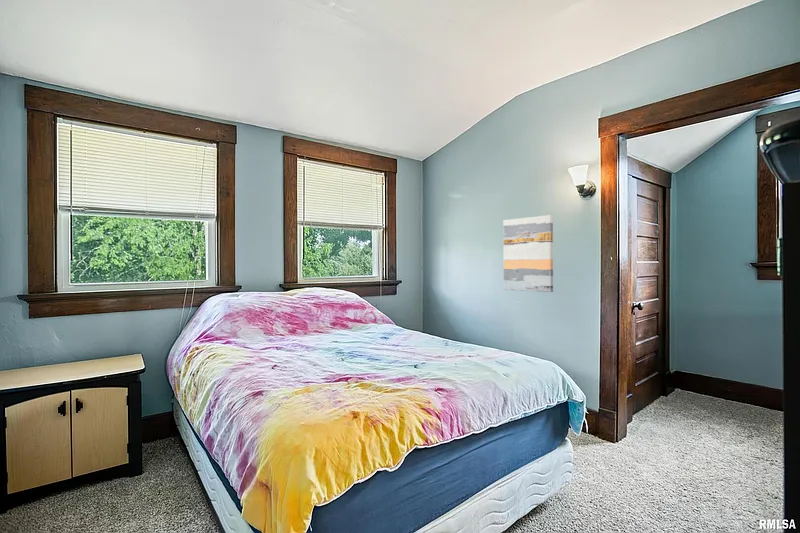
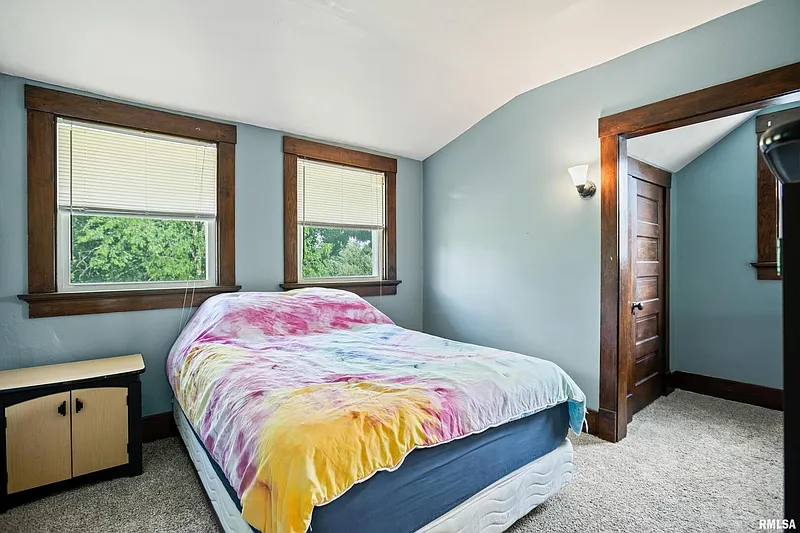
- wall art (527, 254)
